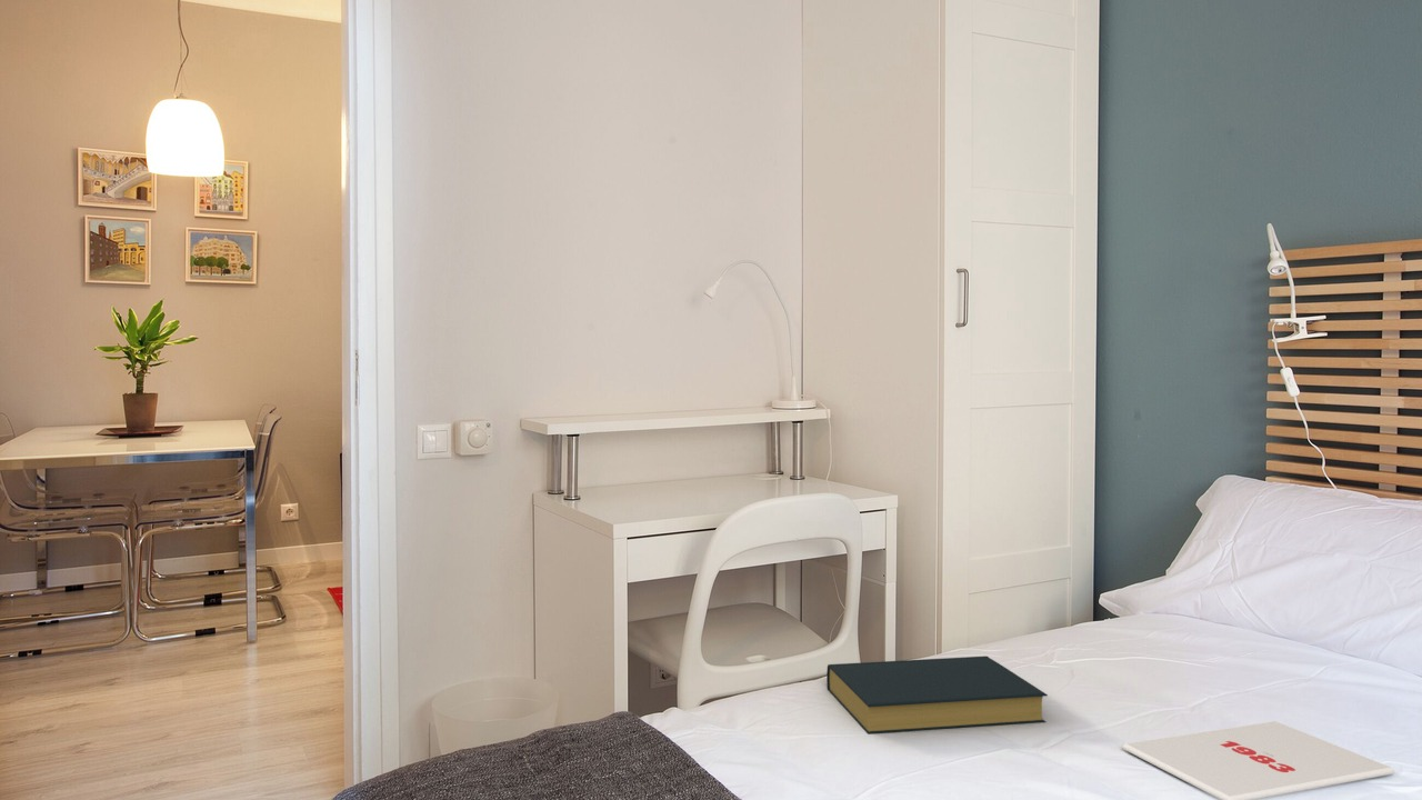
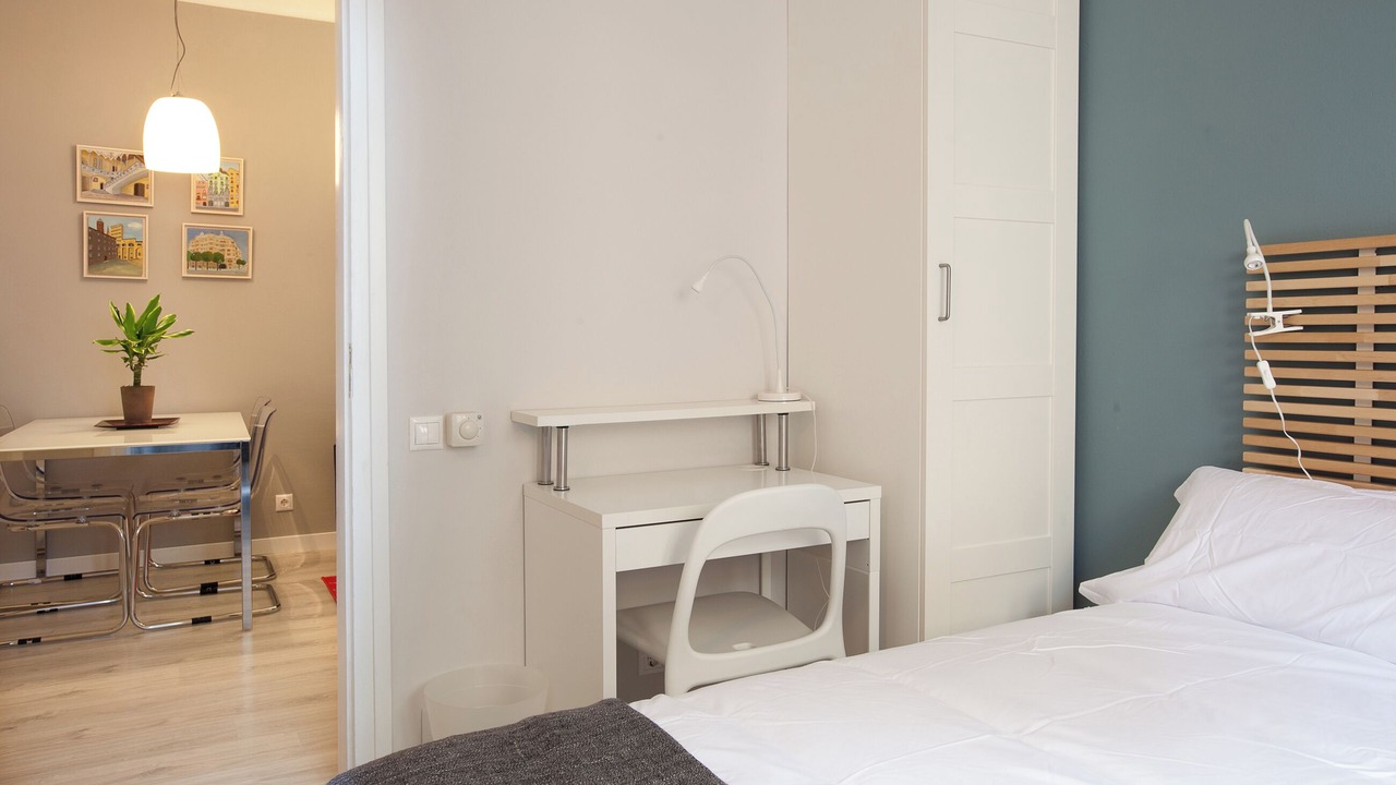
- magazine (1254, 758)
- hardback book (931, 691)
